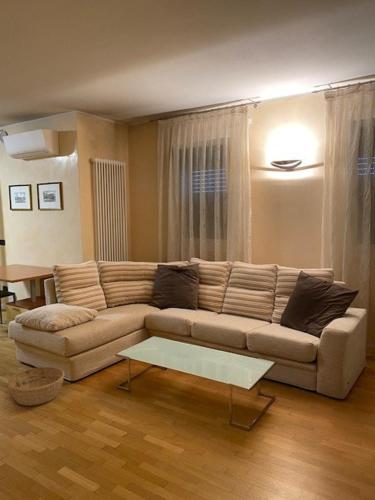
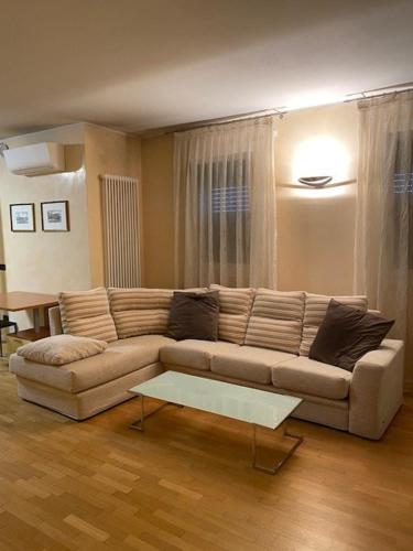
- basket (37, 386)
